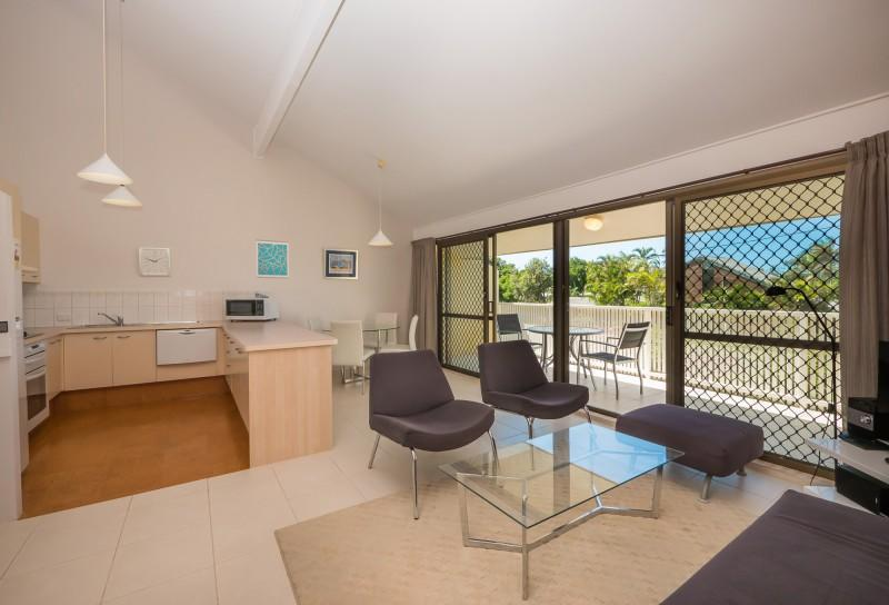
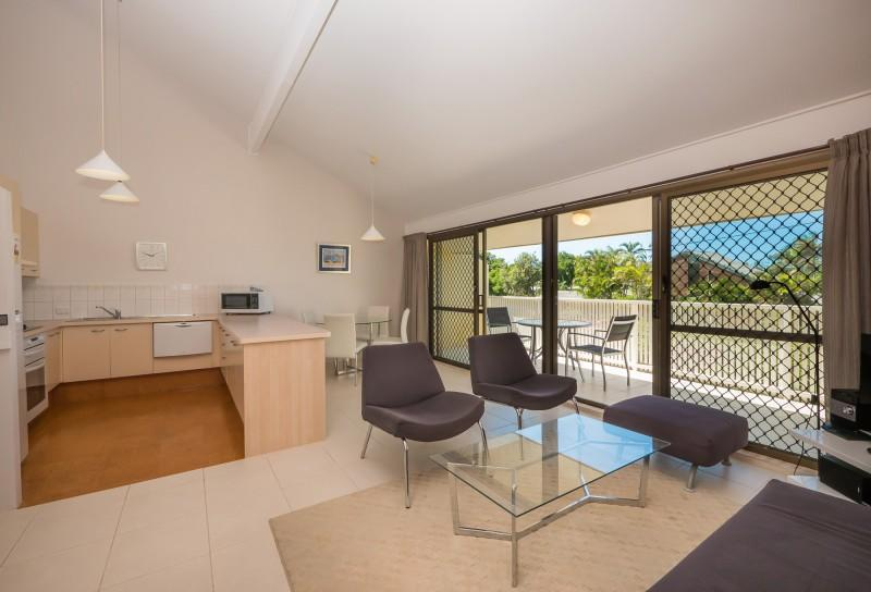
- wall art (272, 259)
